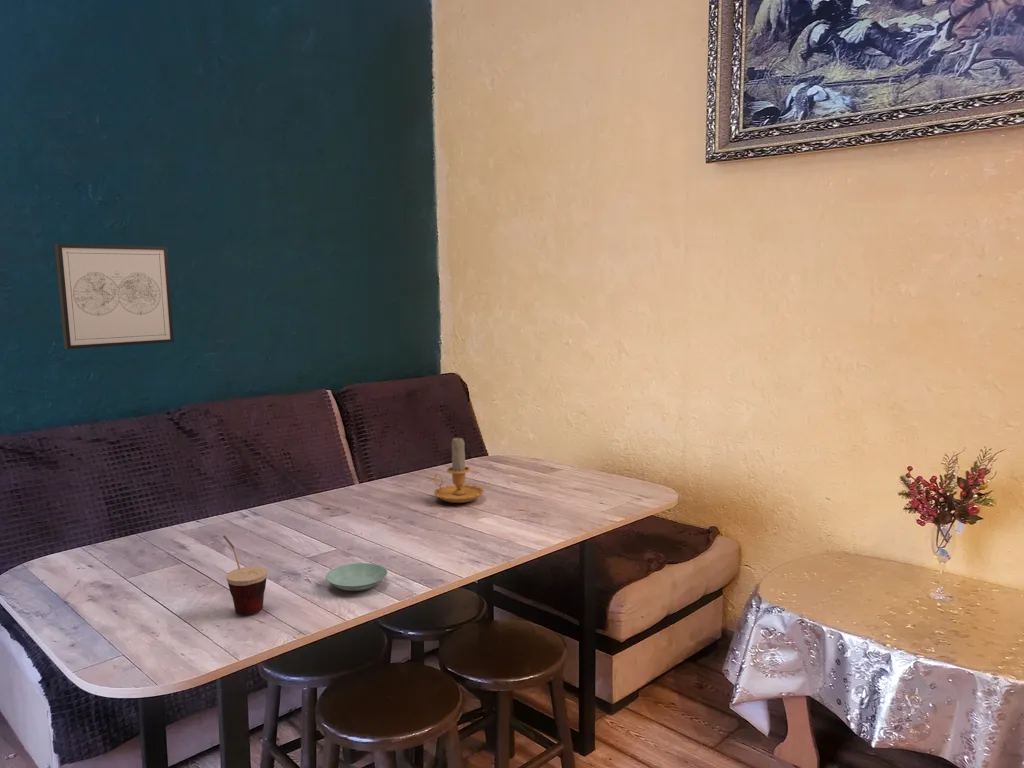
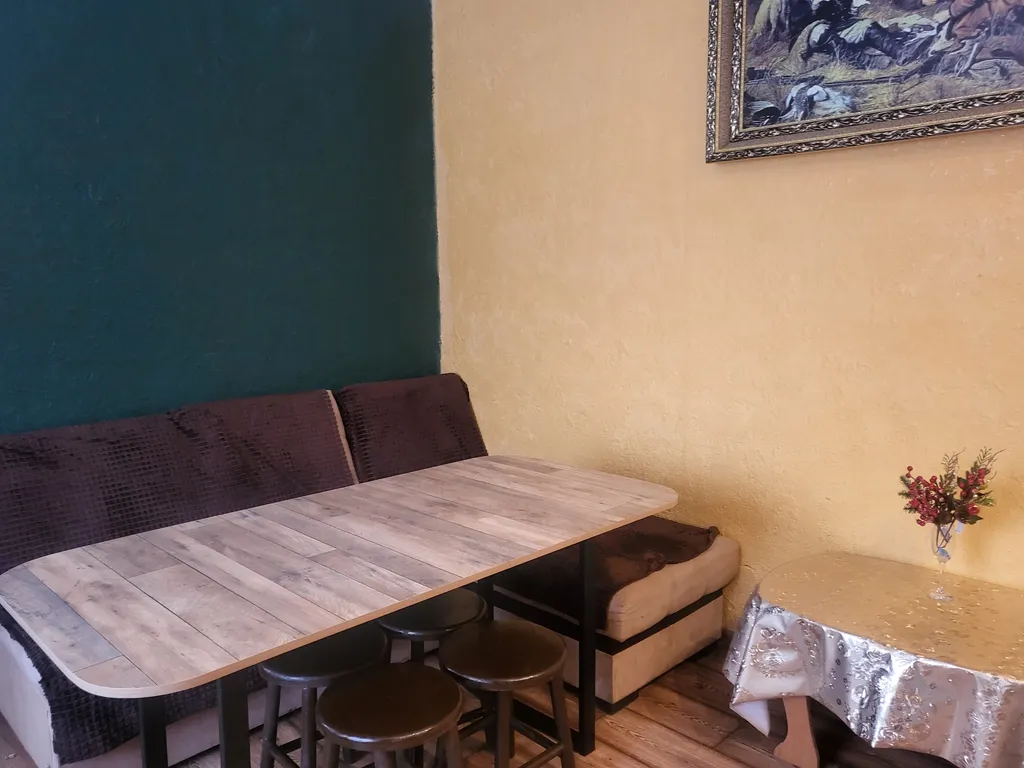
- wall art (117, 295)
- saucer (357, 579)
- candle (454, 466)
- cup (240, 574)
